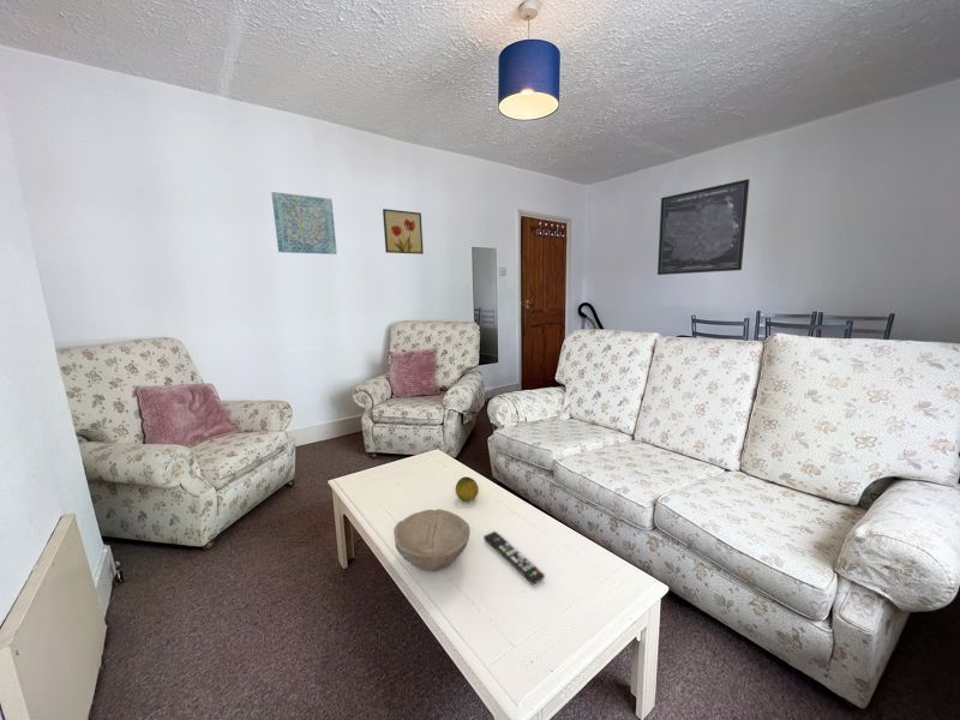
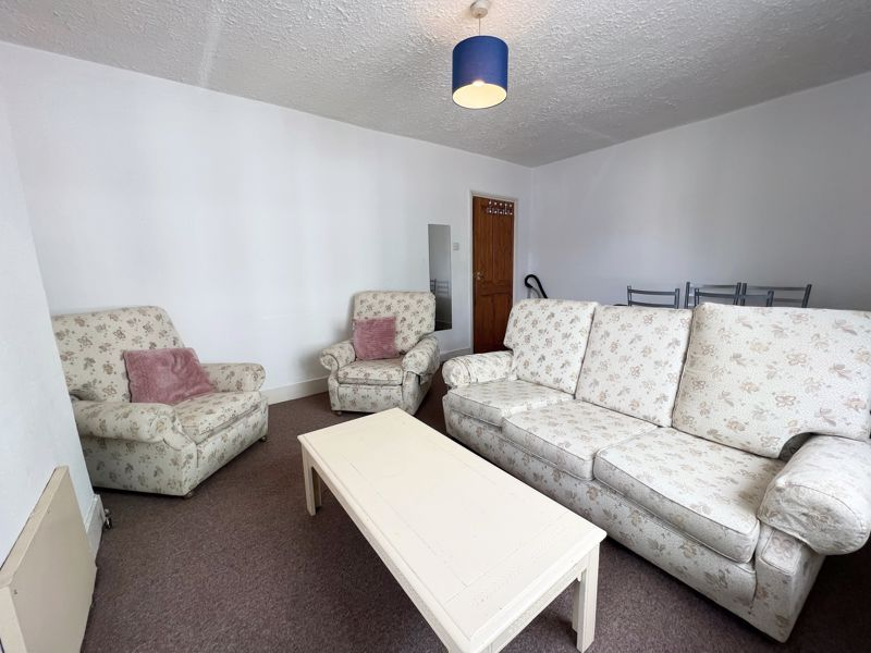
- wall art (698, 232)
- fruit (467, 488)
- remote control (511, 554)
- bowl (432, 545)
- wall art (403, 232)
- wall art (305, 224)
